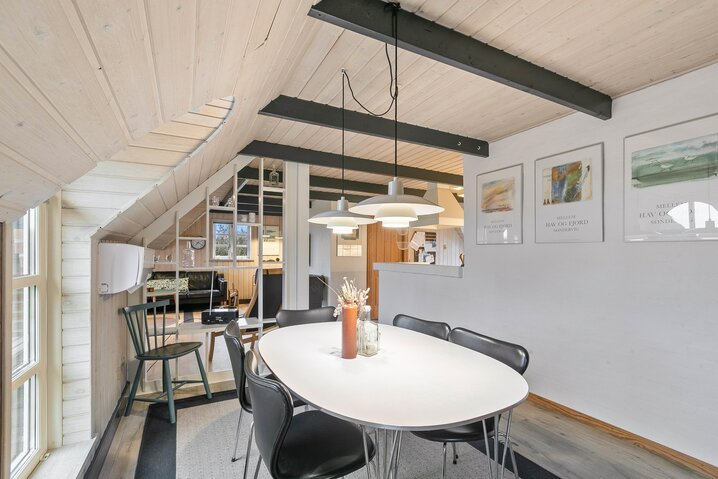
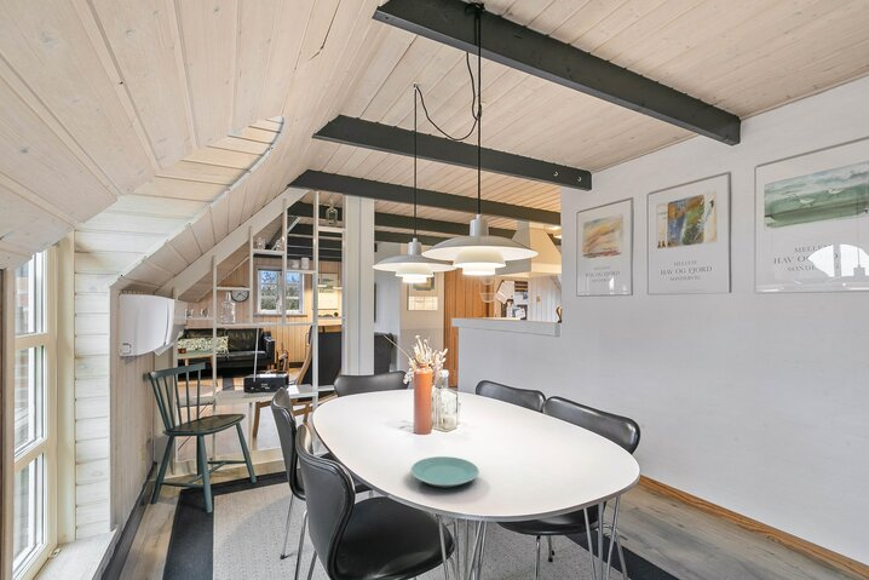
+ plate (444, 472)
